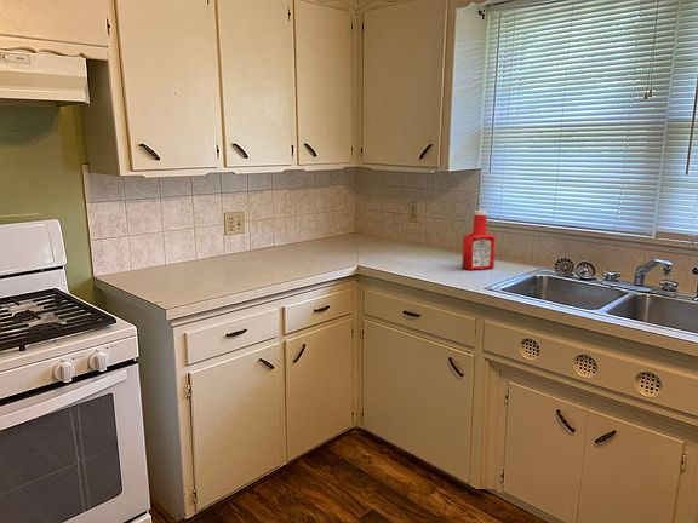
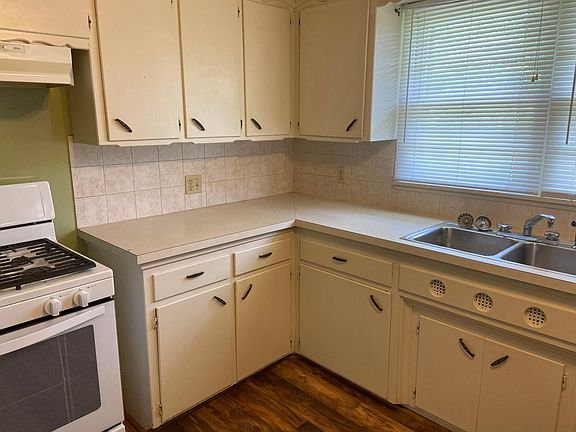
- soap bottle (479, 238)
